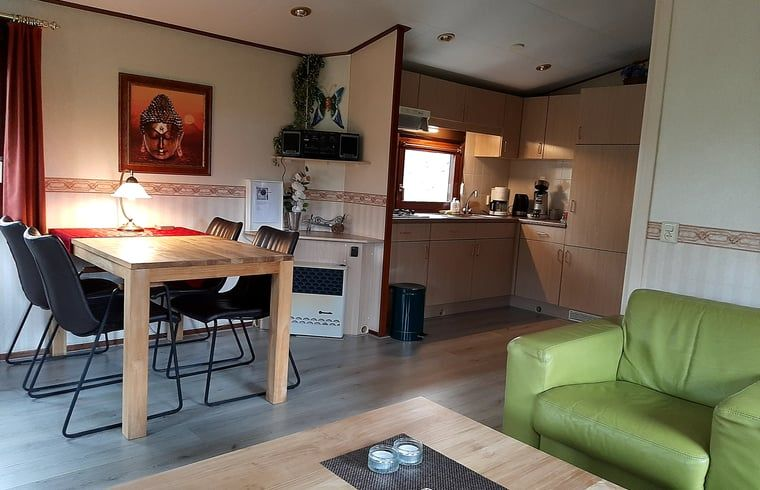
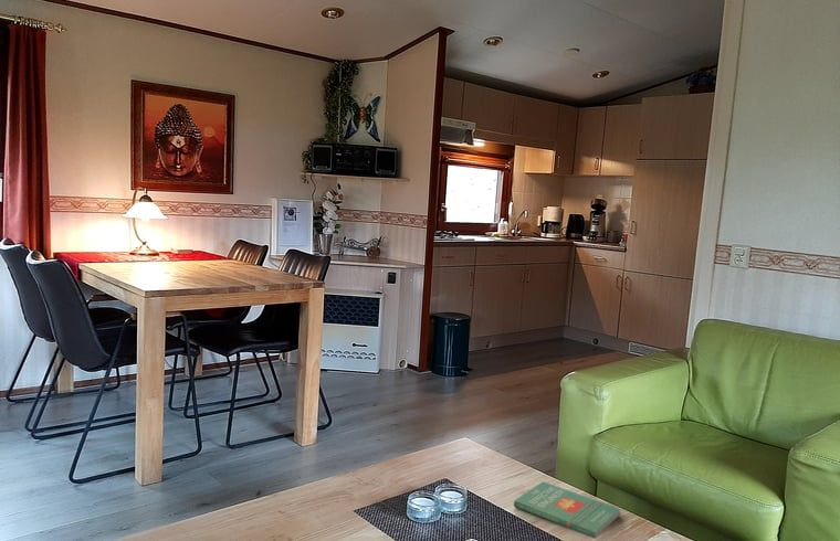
+ book (566, 508)
